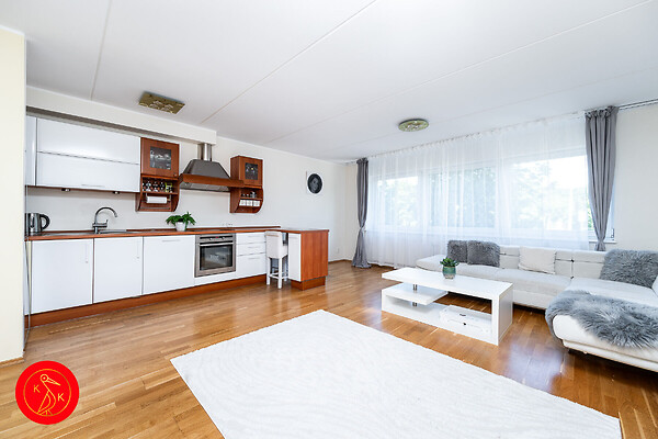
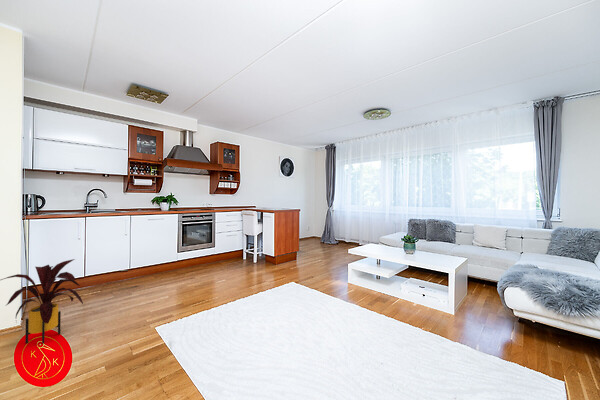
+ house plant (42, 301)
